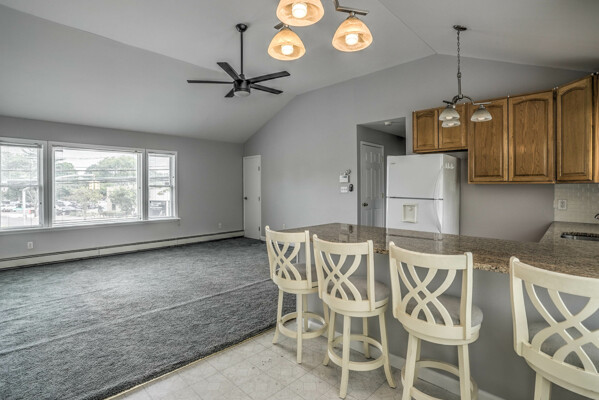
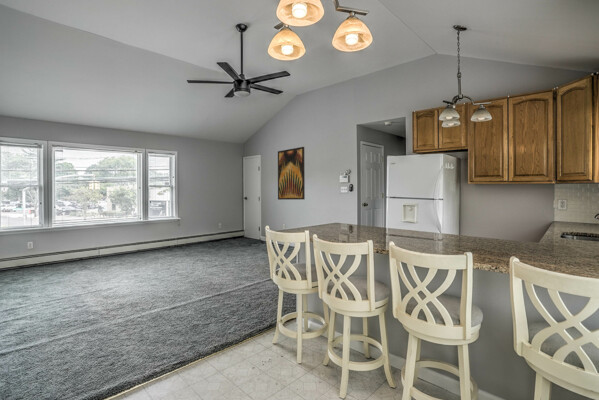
+ wall art (290, 174)
